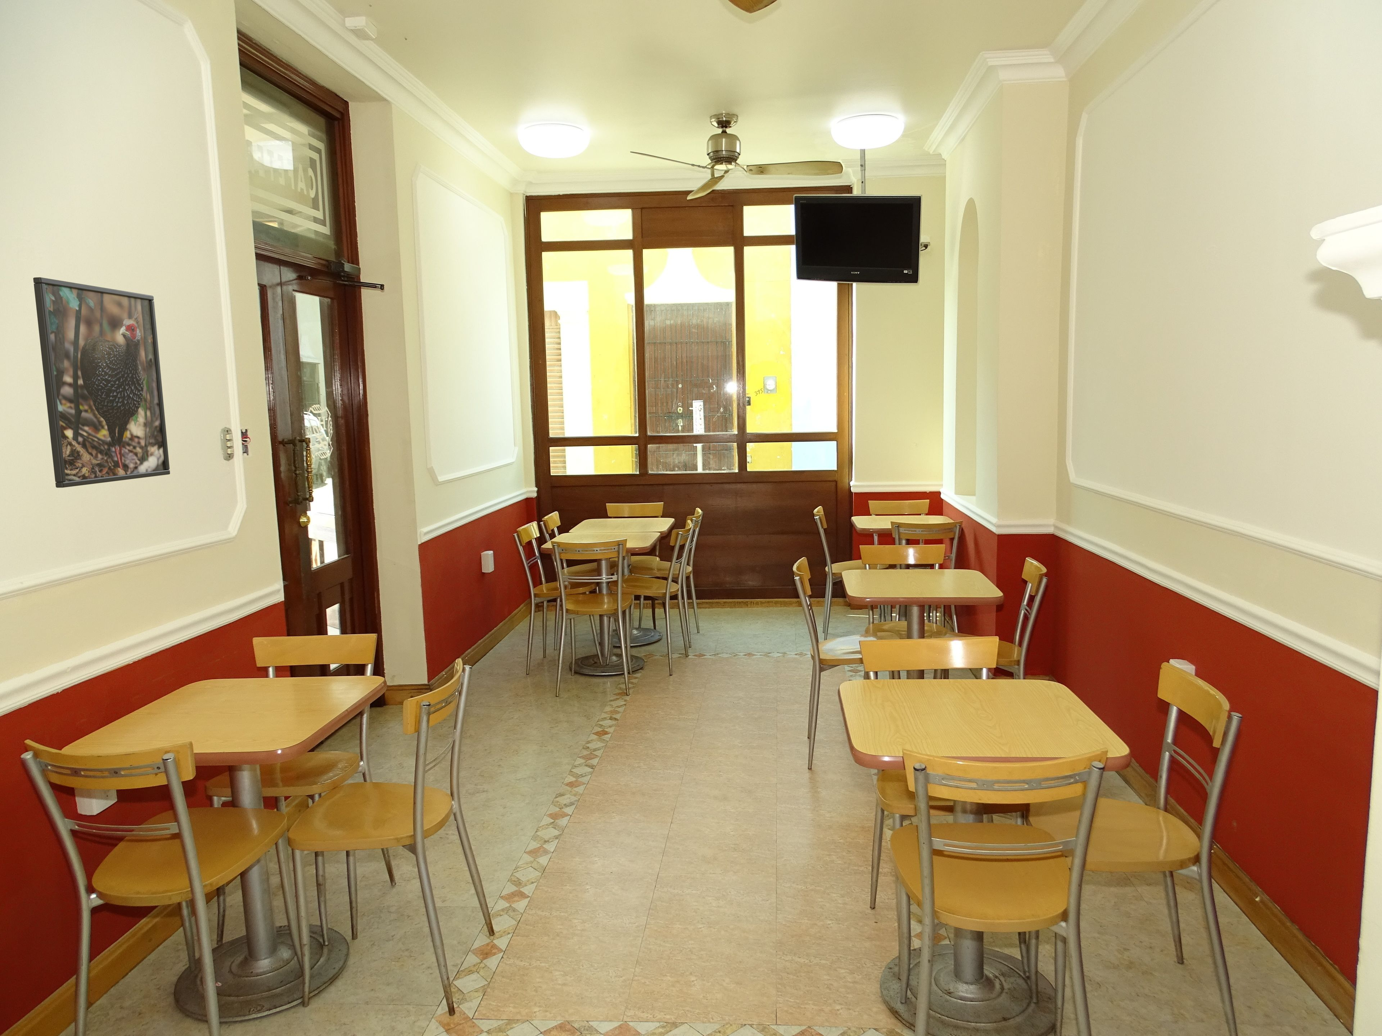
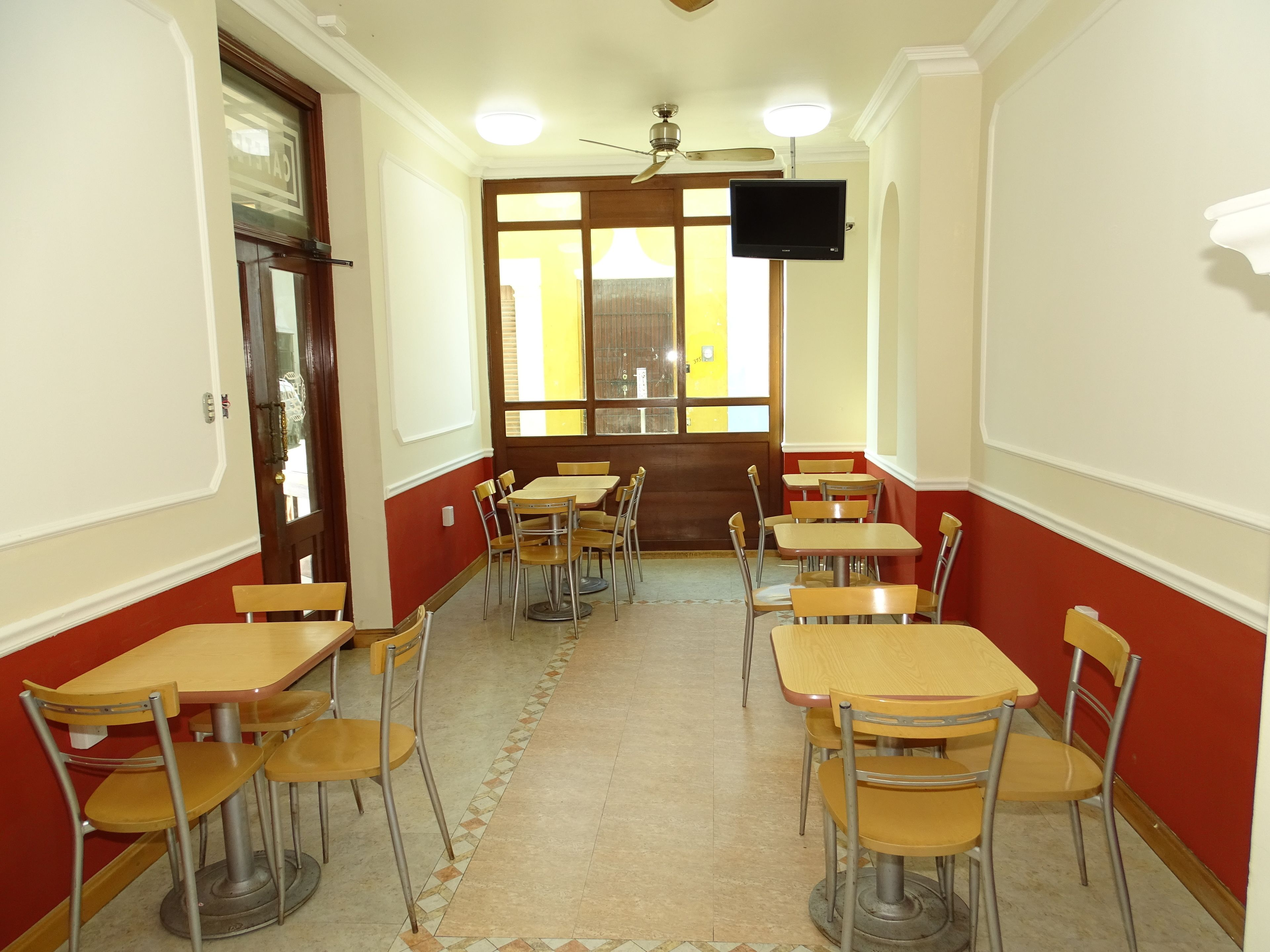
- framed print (108, 385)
